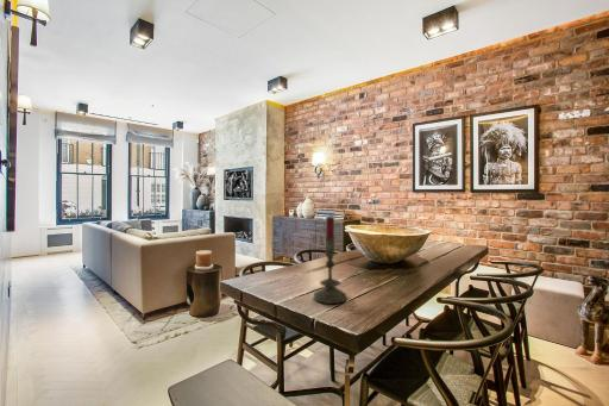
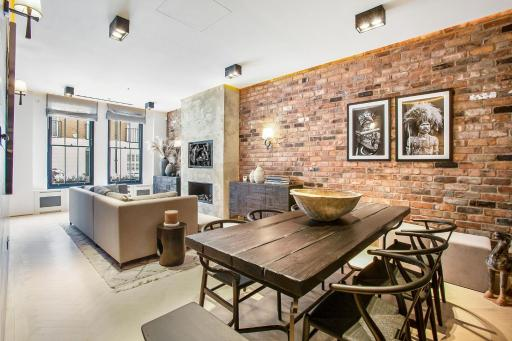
- candle (329, 256)
